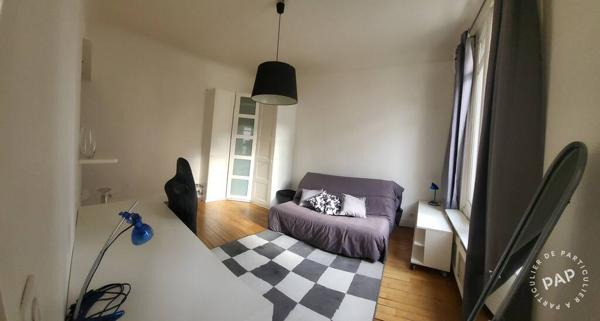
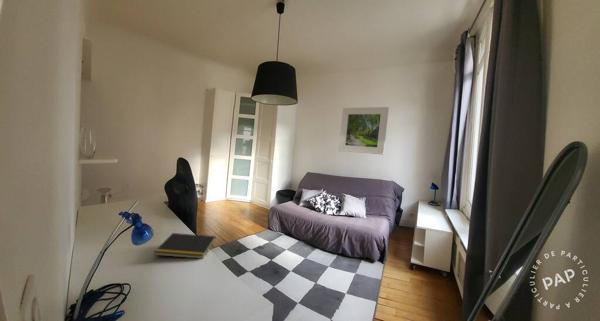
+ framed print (362, 130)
+ notepad (186, 244)
